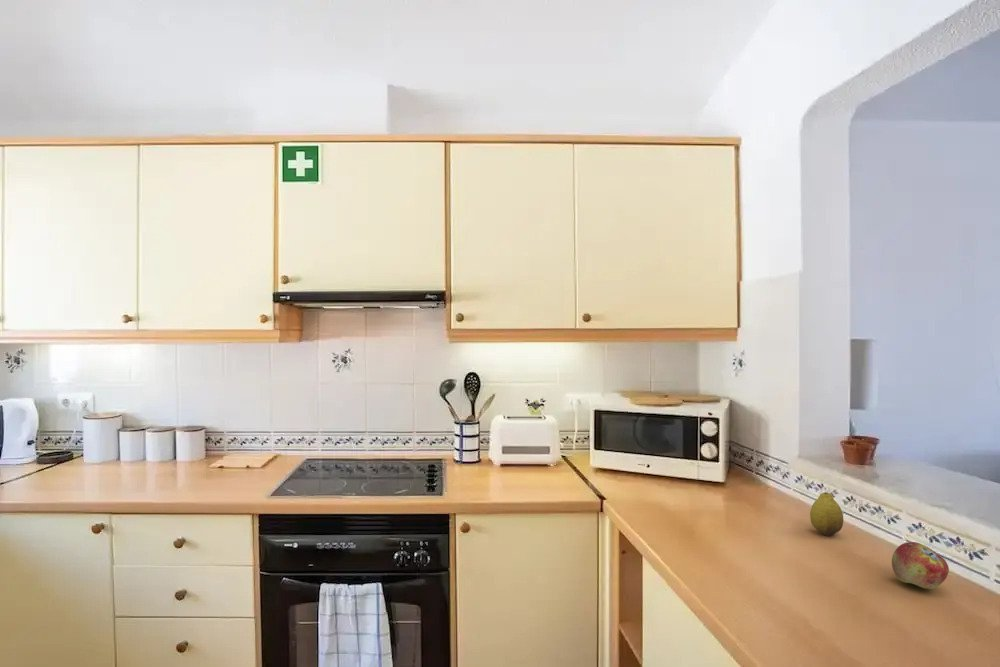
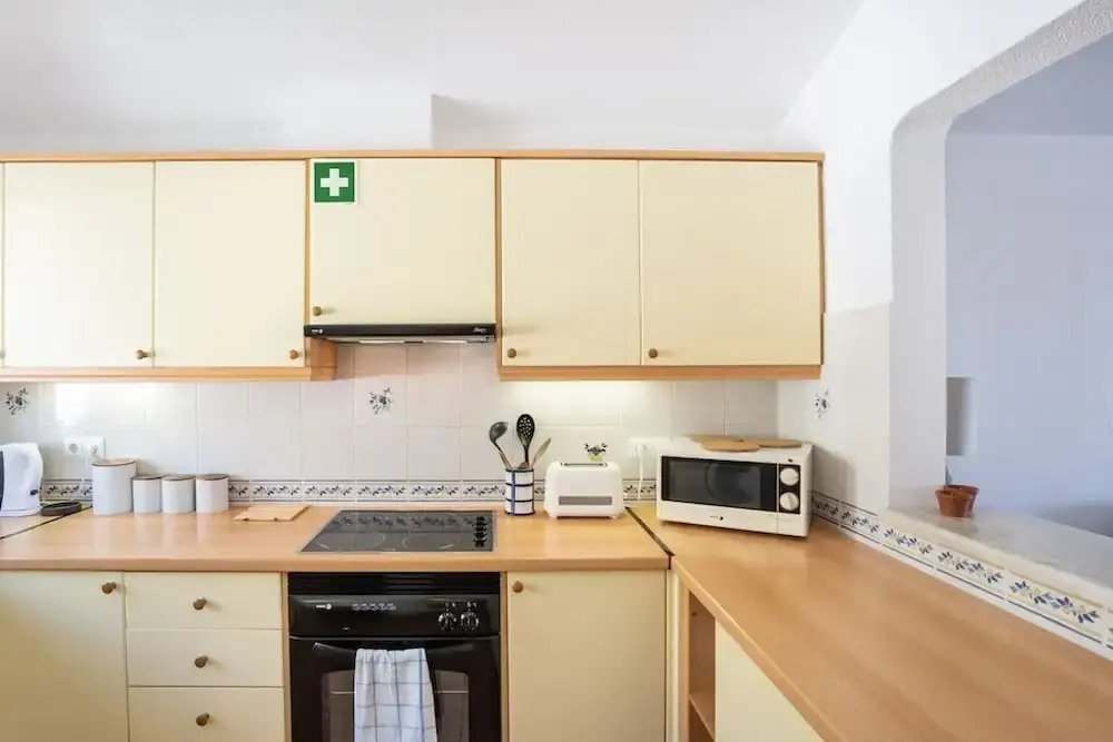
- lemon (826, 513)
- fruit (919, 565)
